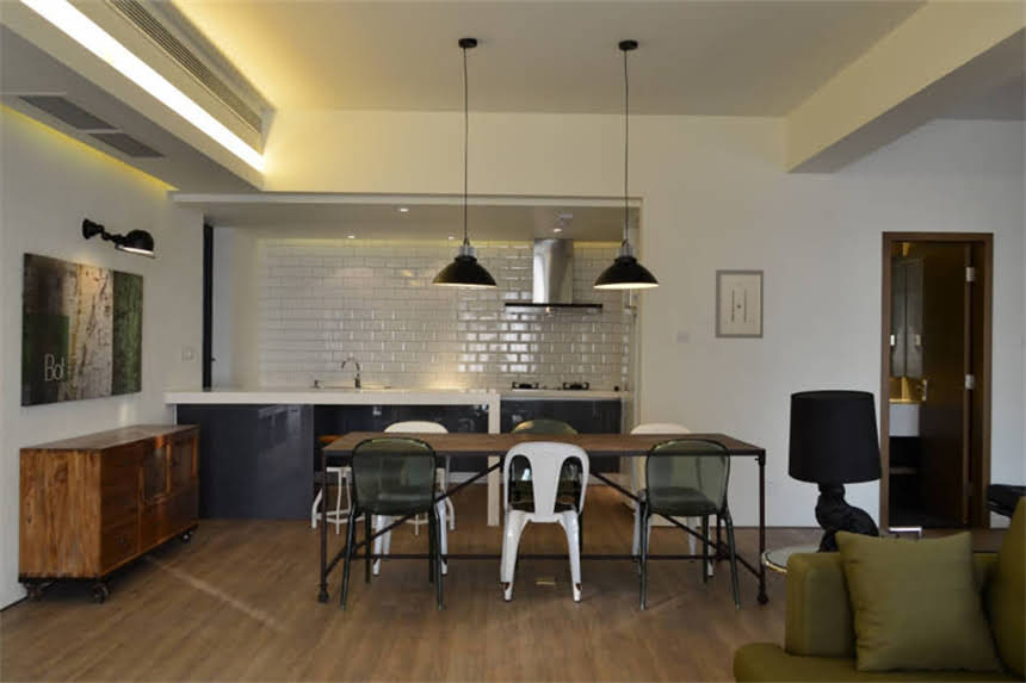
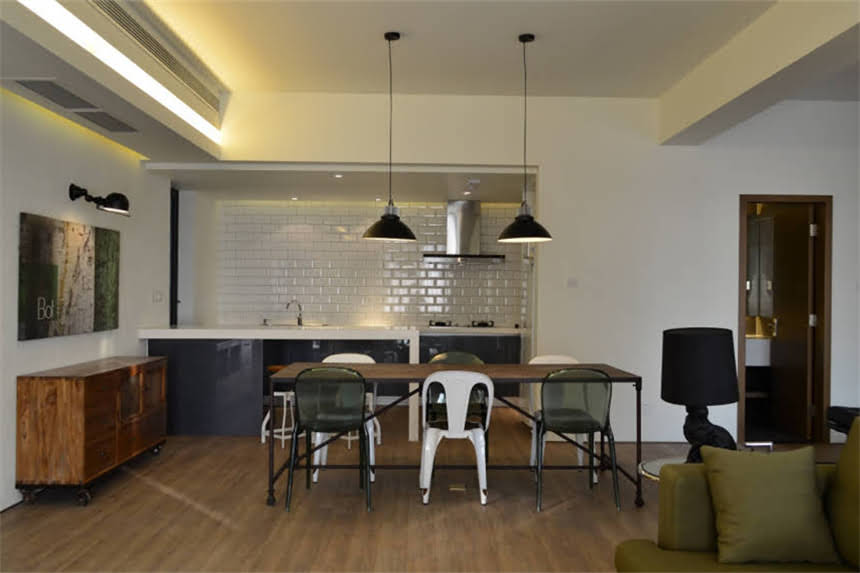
- wall art (738, 304)
